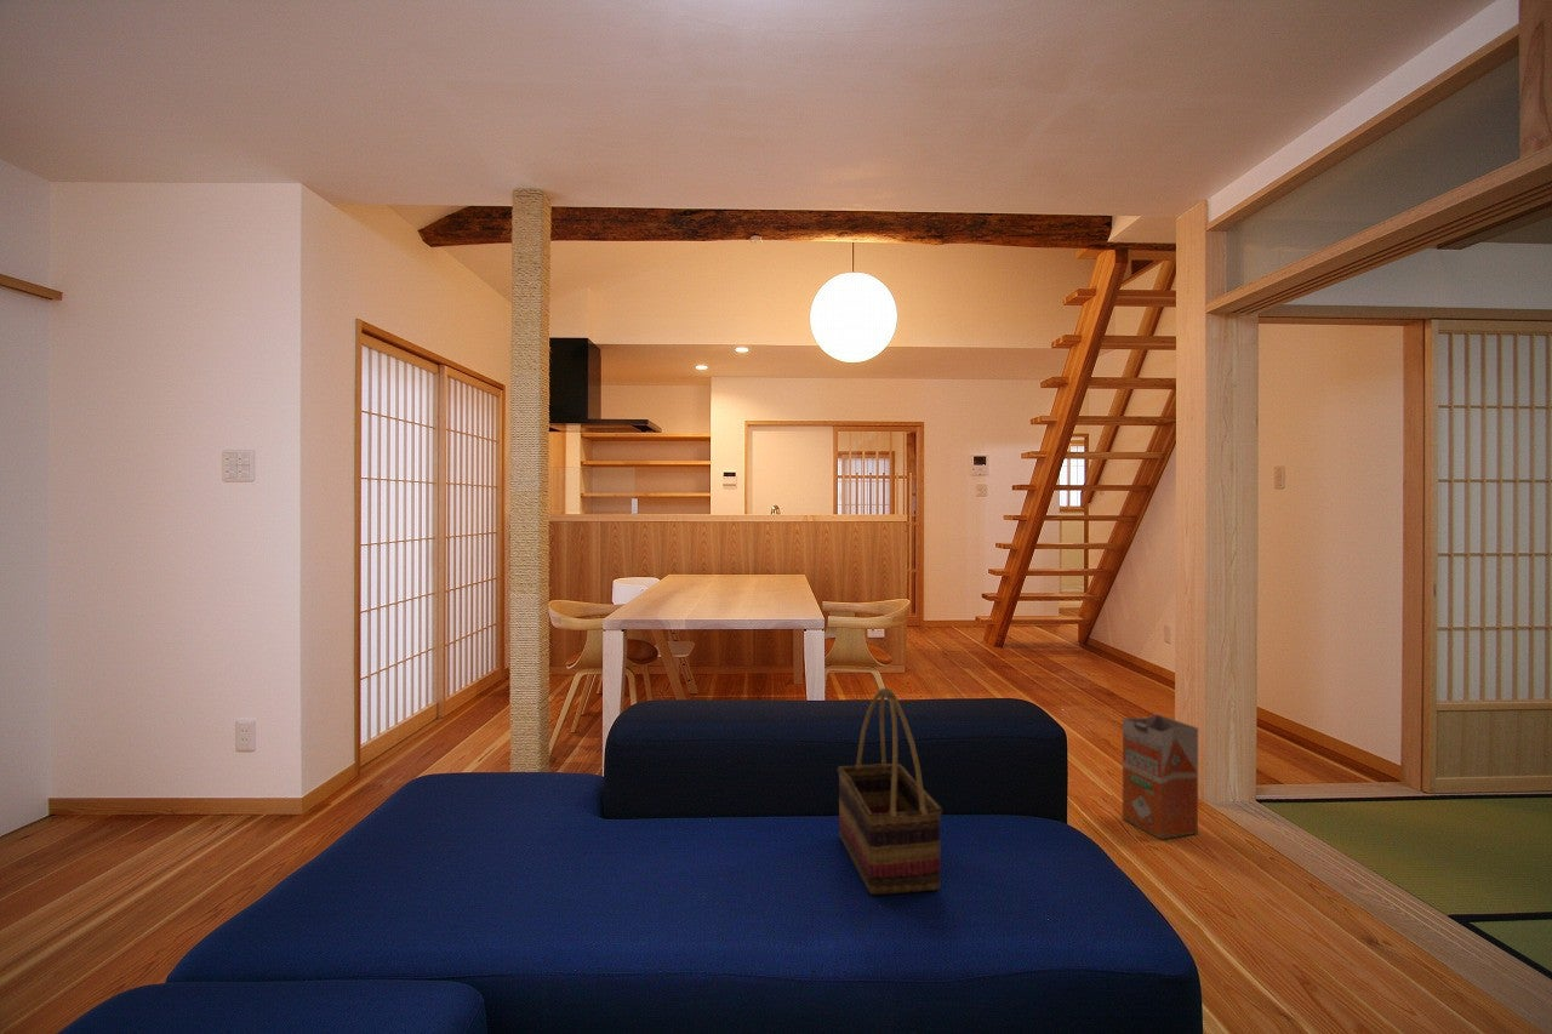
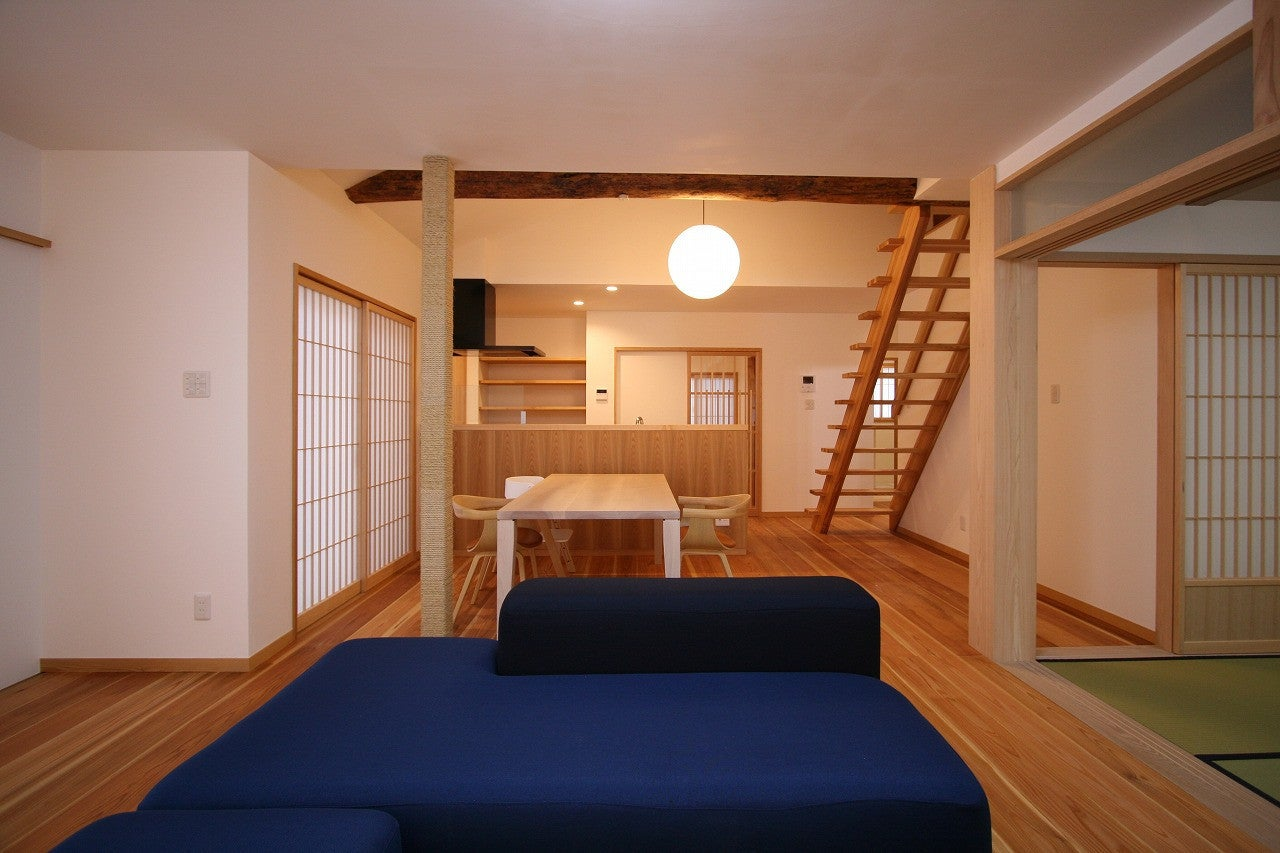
- waste bin (1156, 772)
- woven basket (885, 775)
